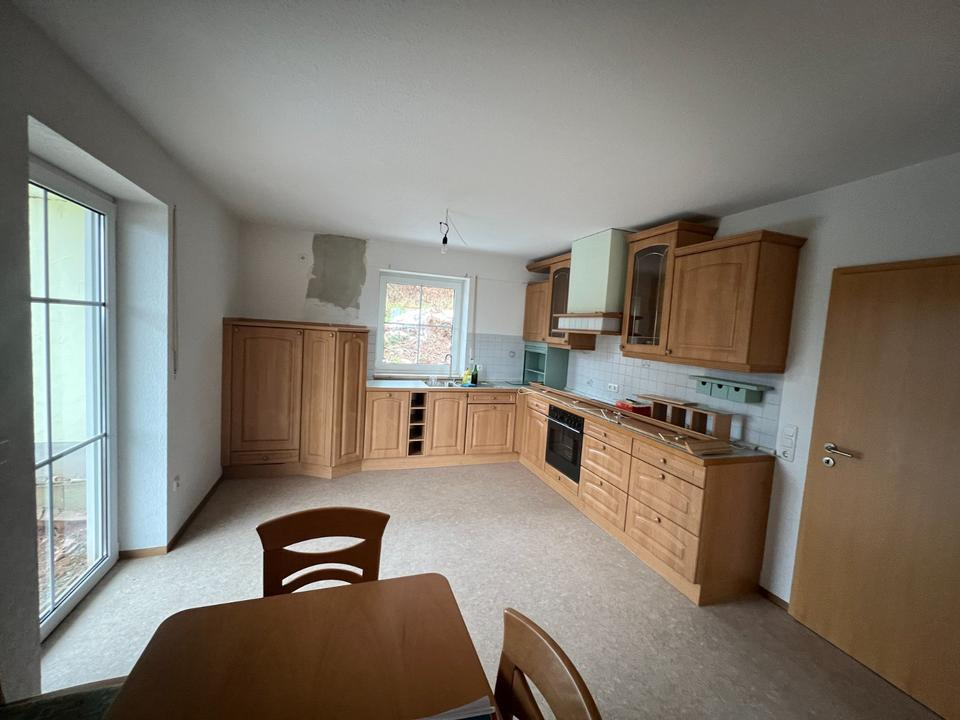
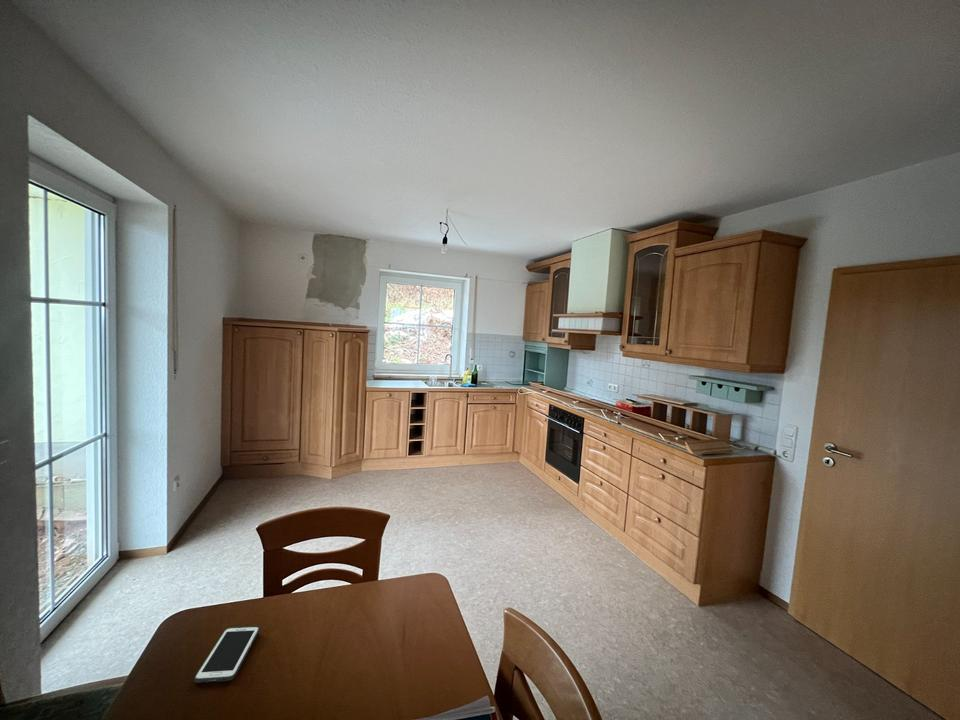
+ cell phone (229, 652)
